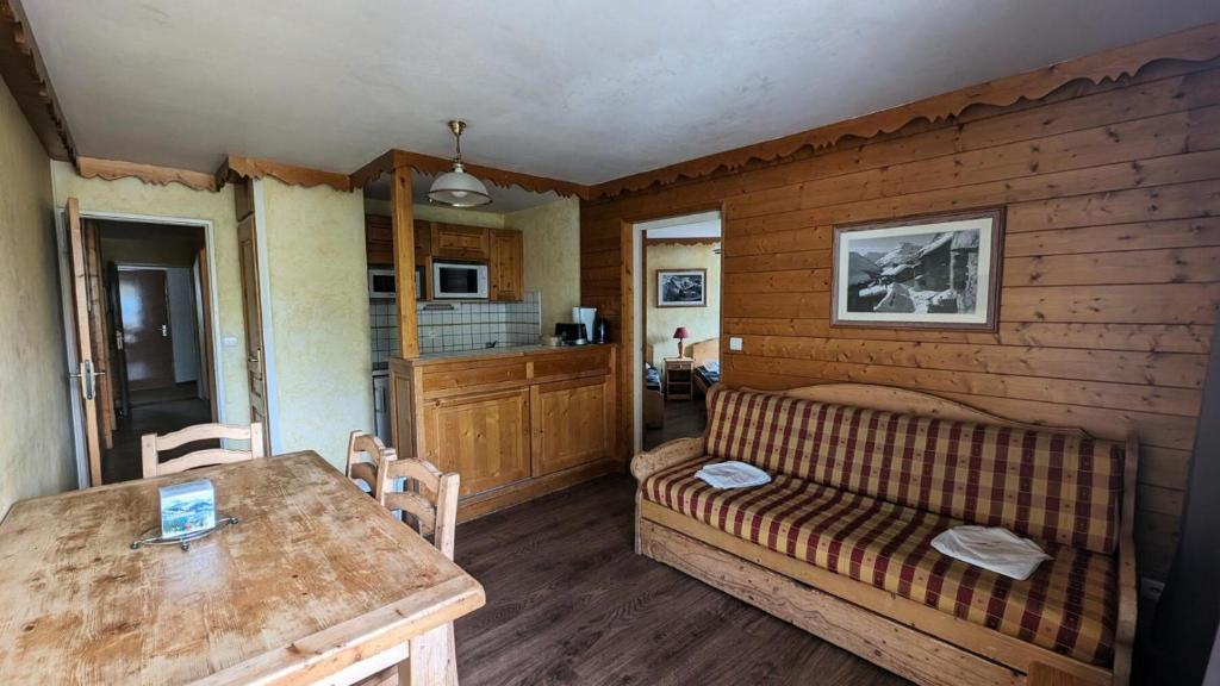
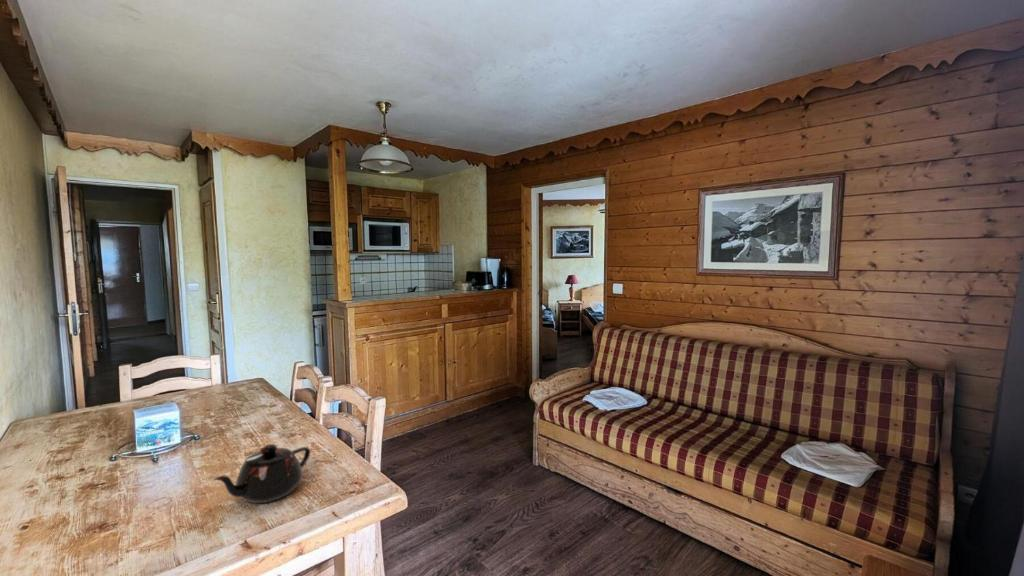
+ teapot (266, 470)
